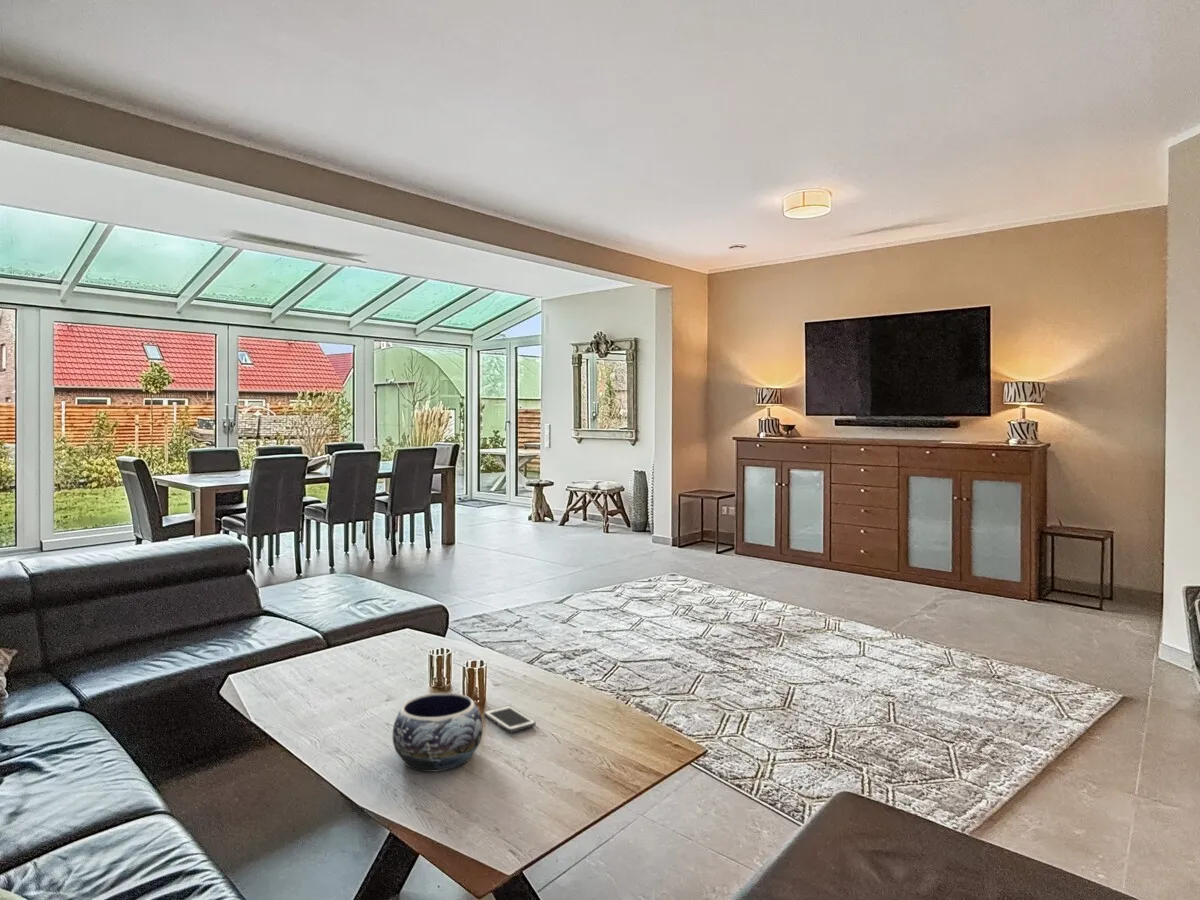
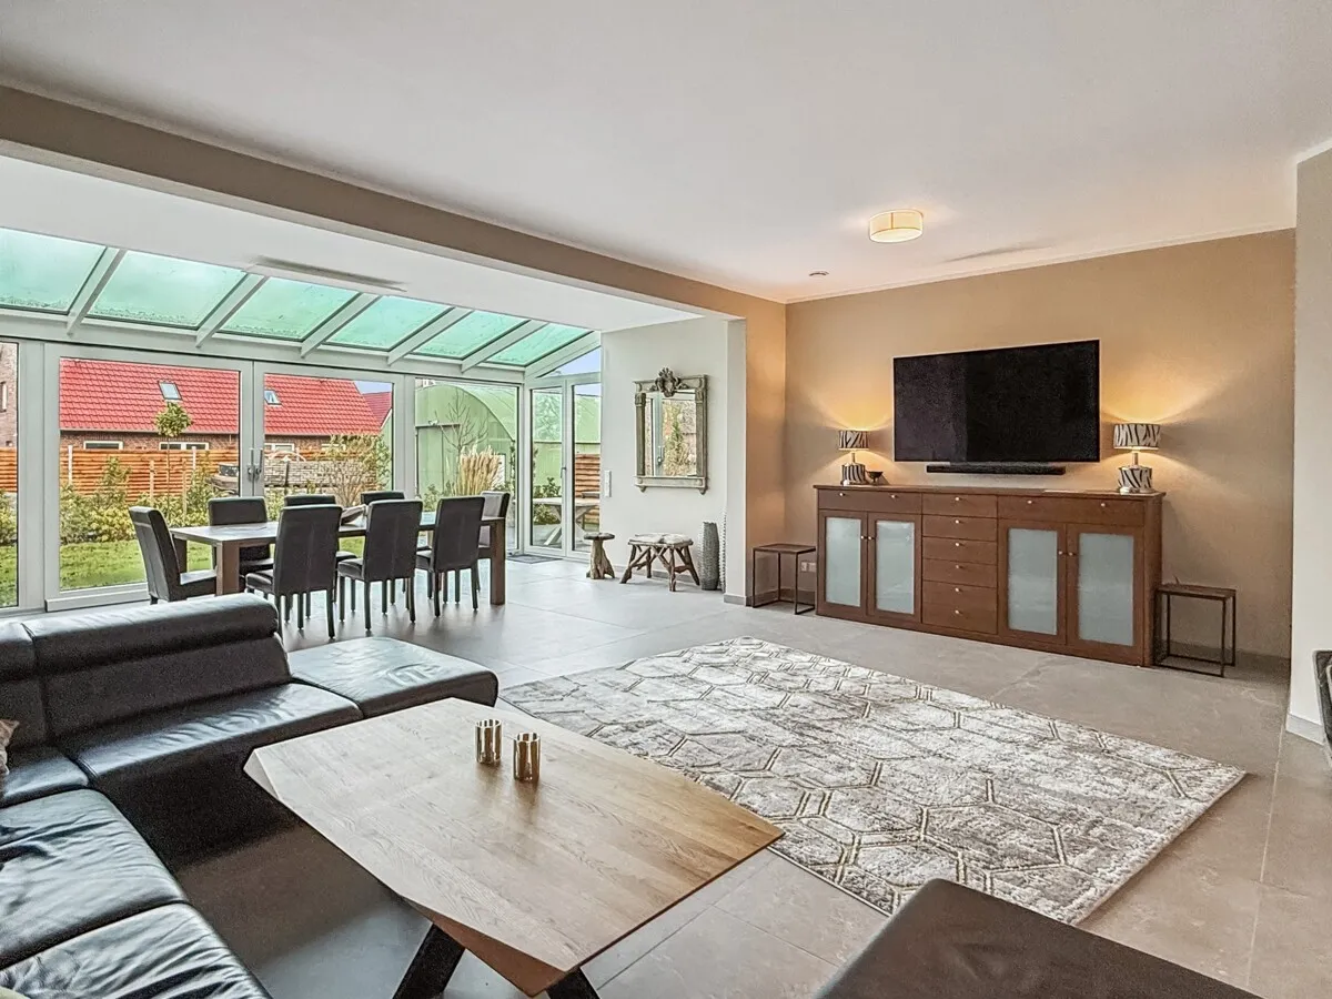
- cell phone (509, 718)
- decorative bowl (438, 730)
